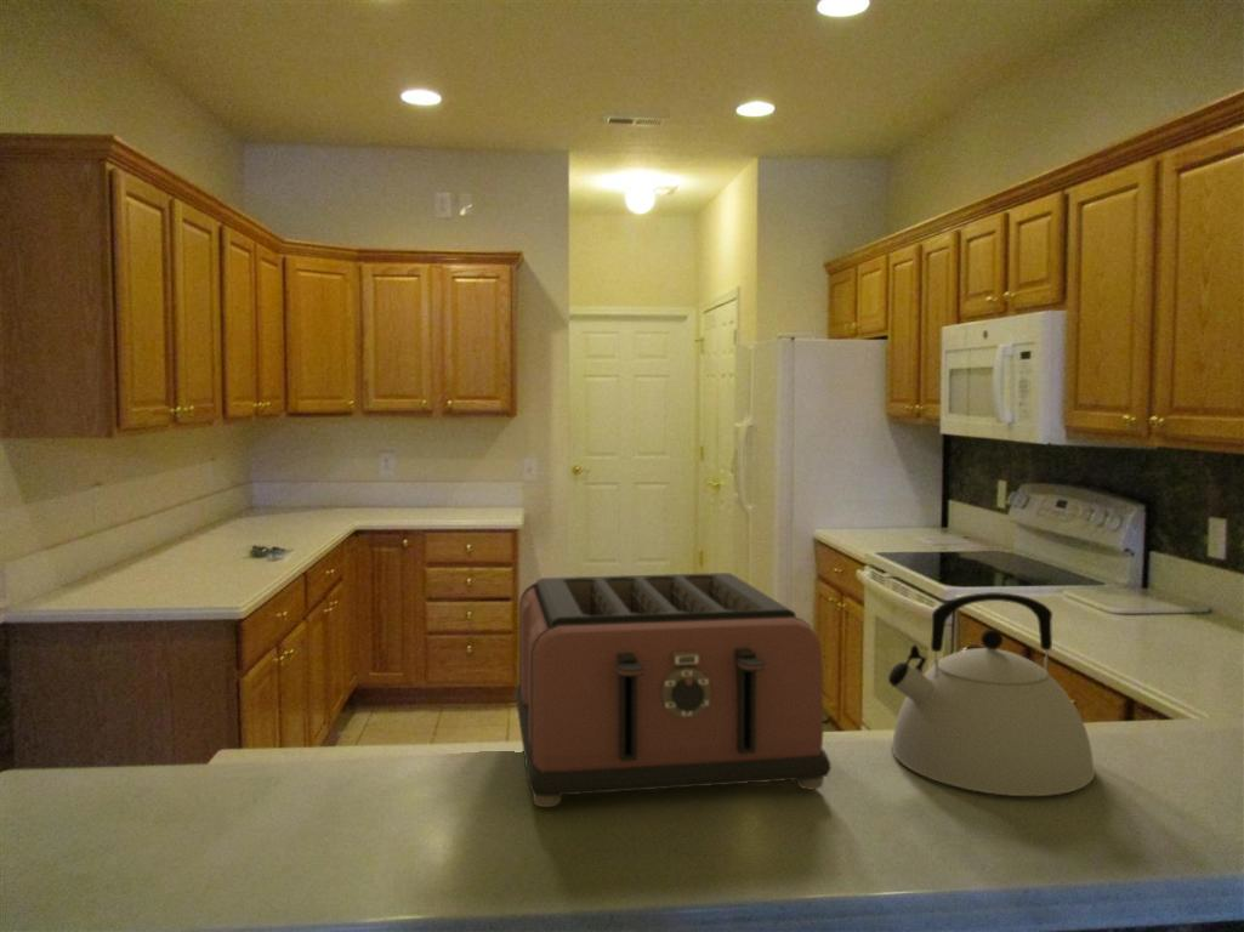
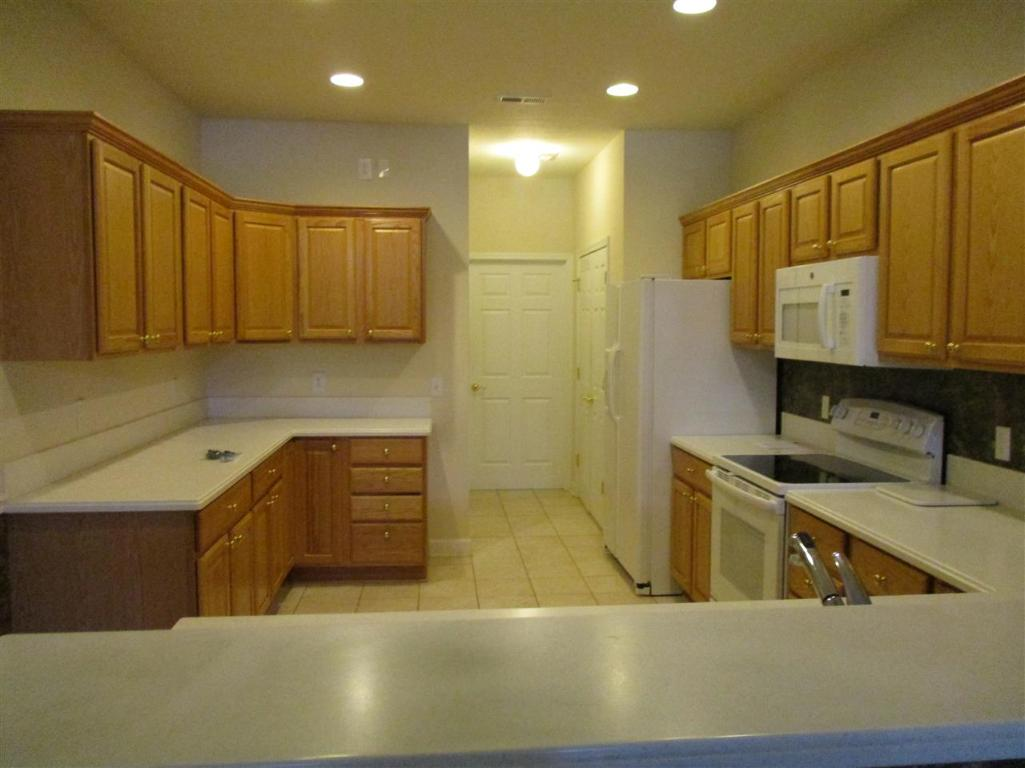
- kettle (987, 676)
- toaster (657, 672)
